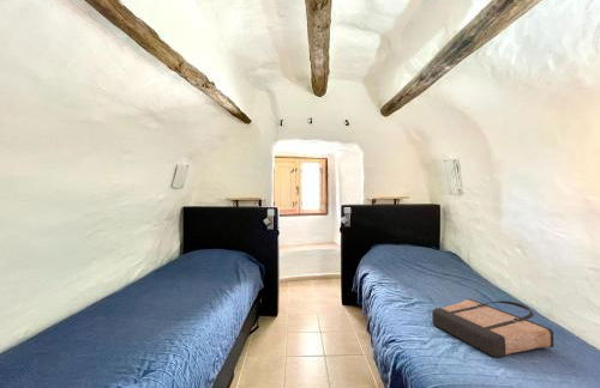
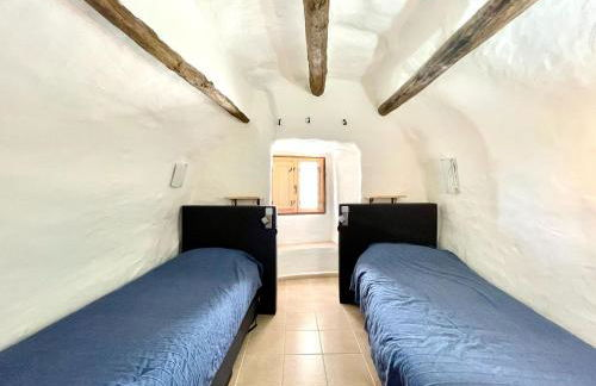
- shopping bag (491, 320)
